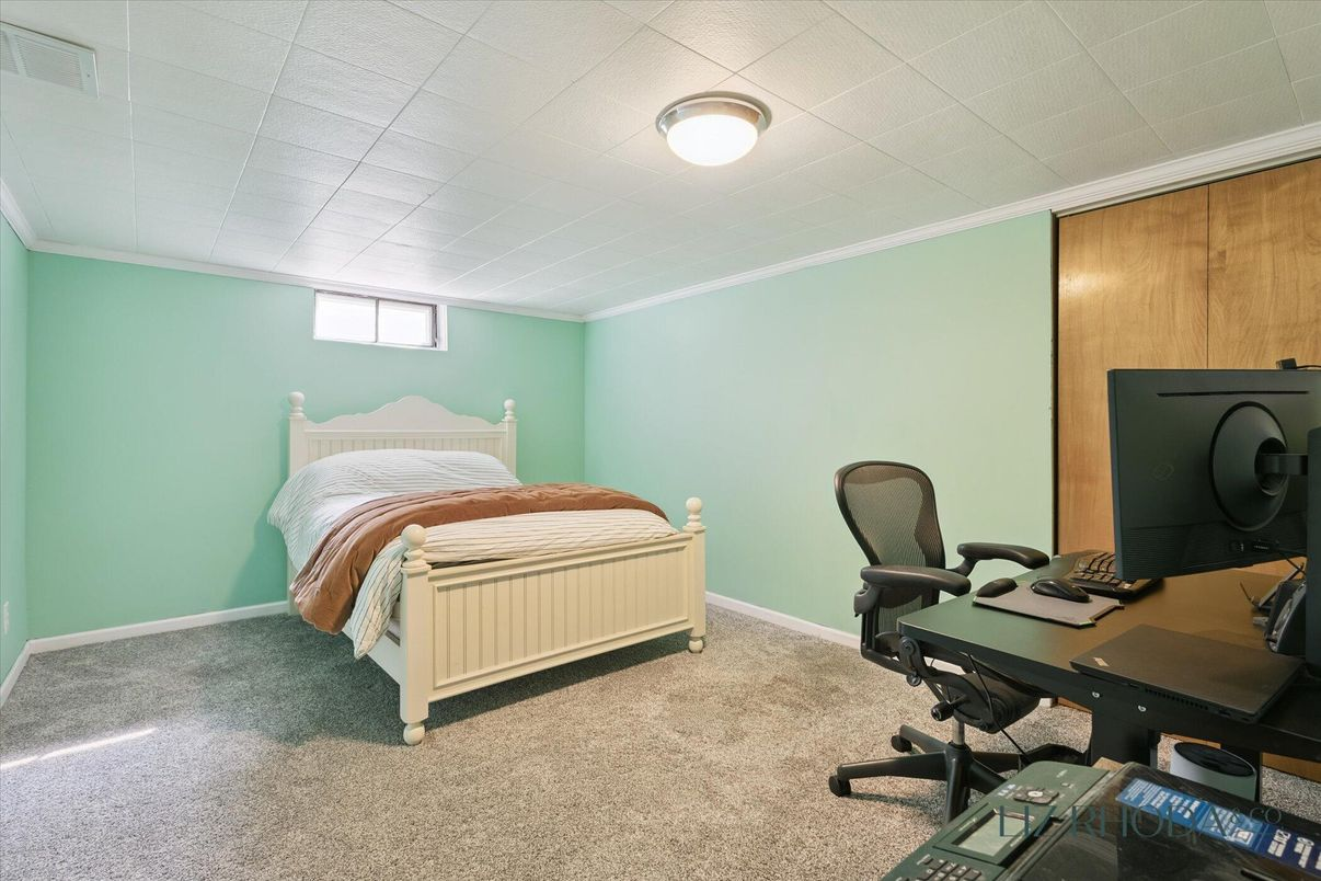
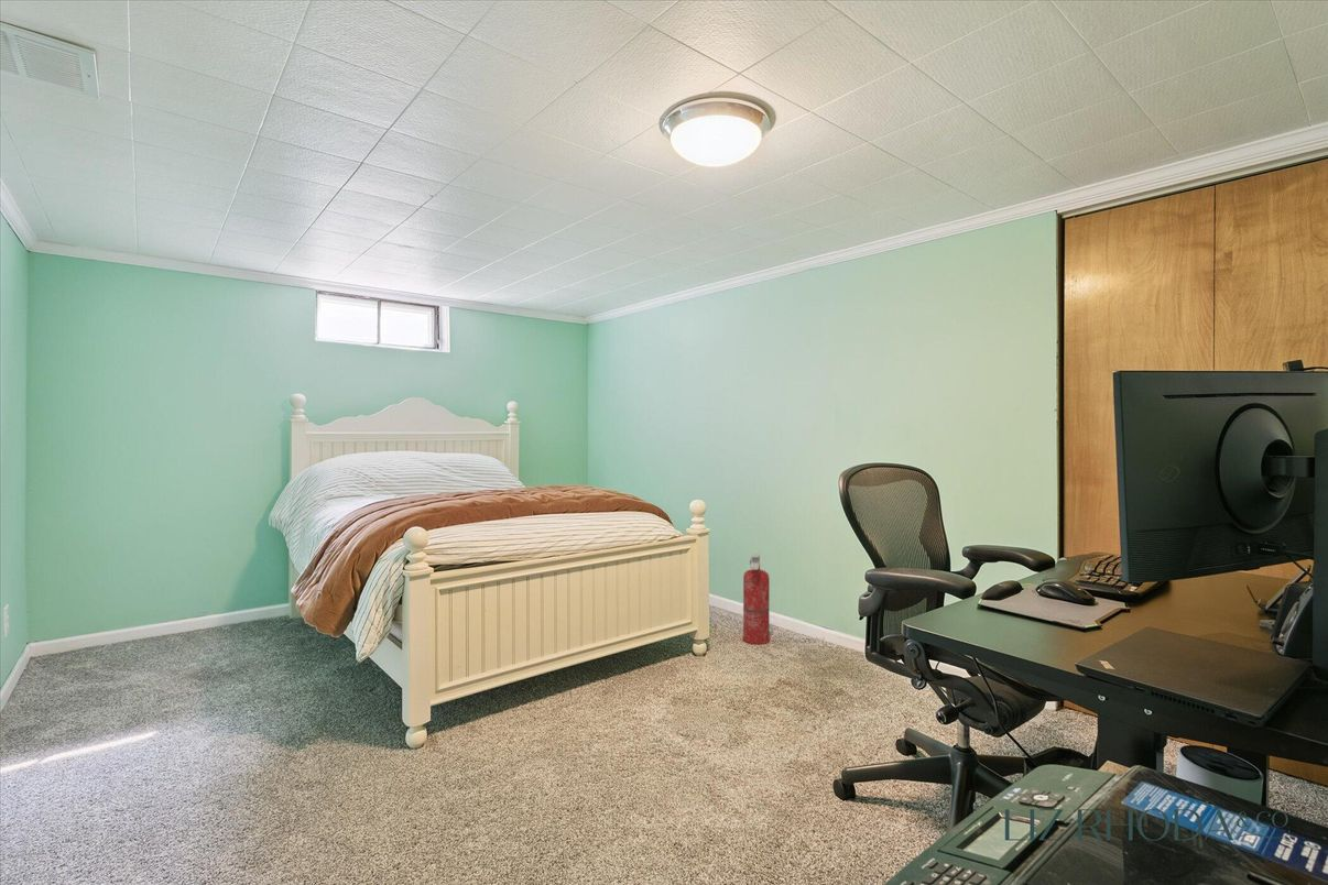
+ fire extinguisher (755, 597)
